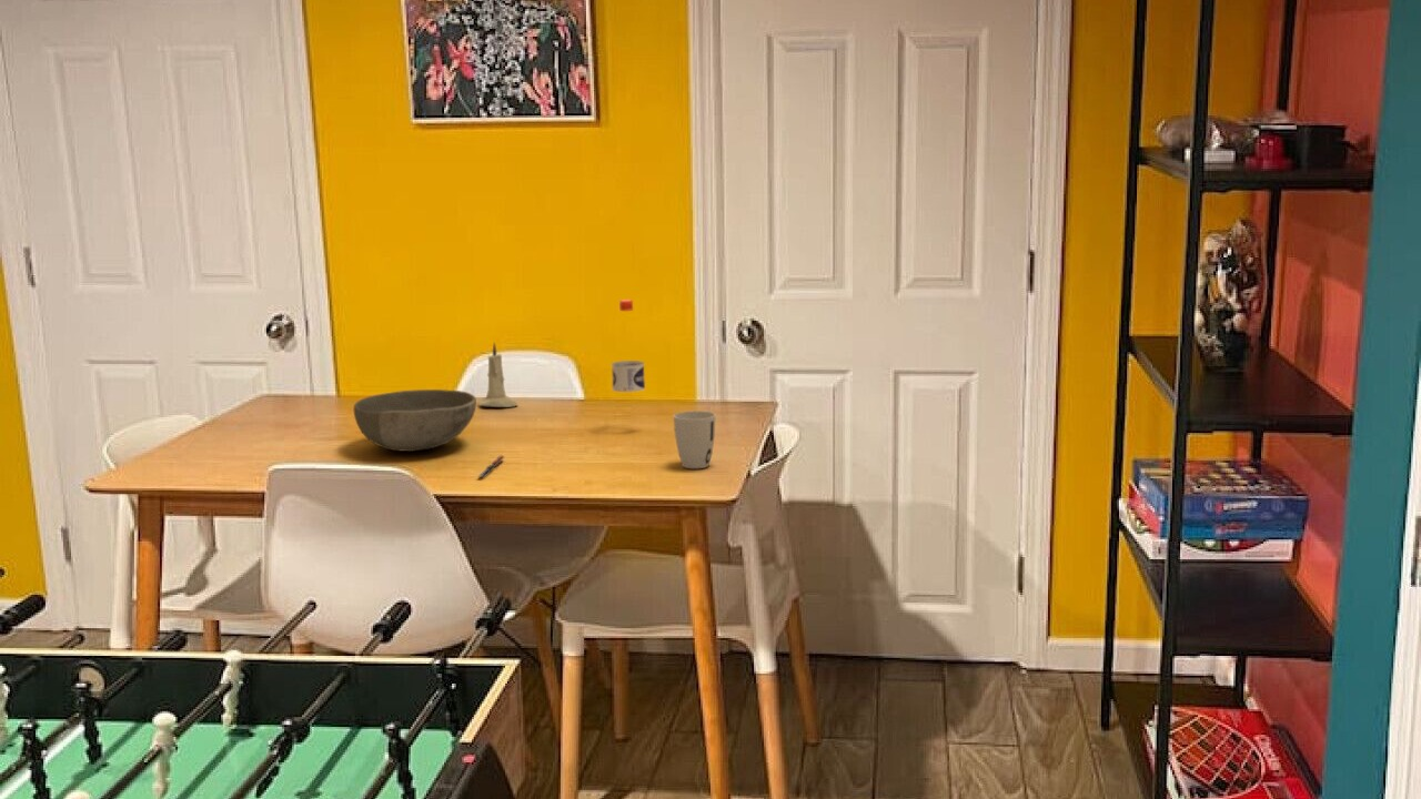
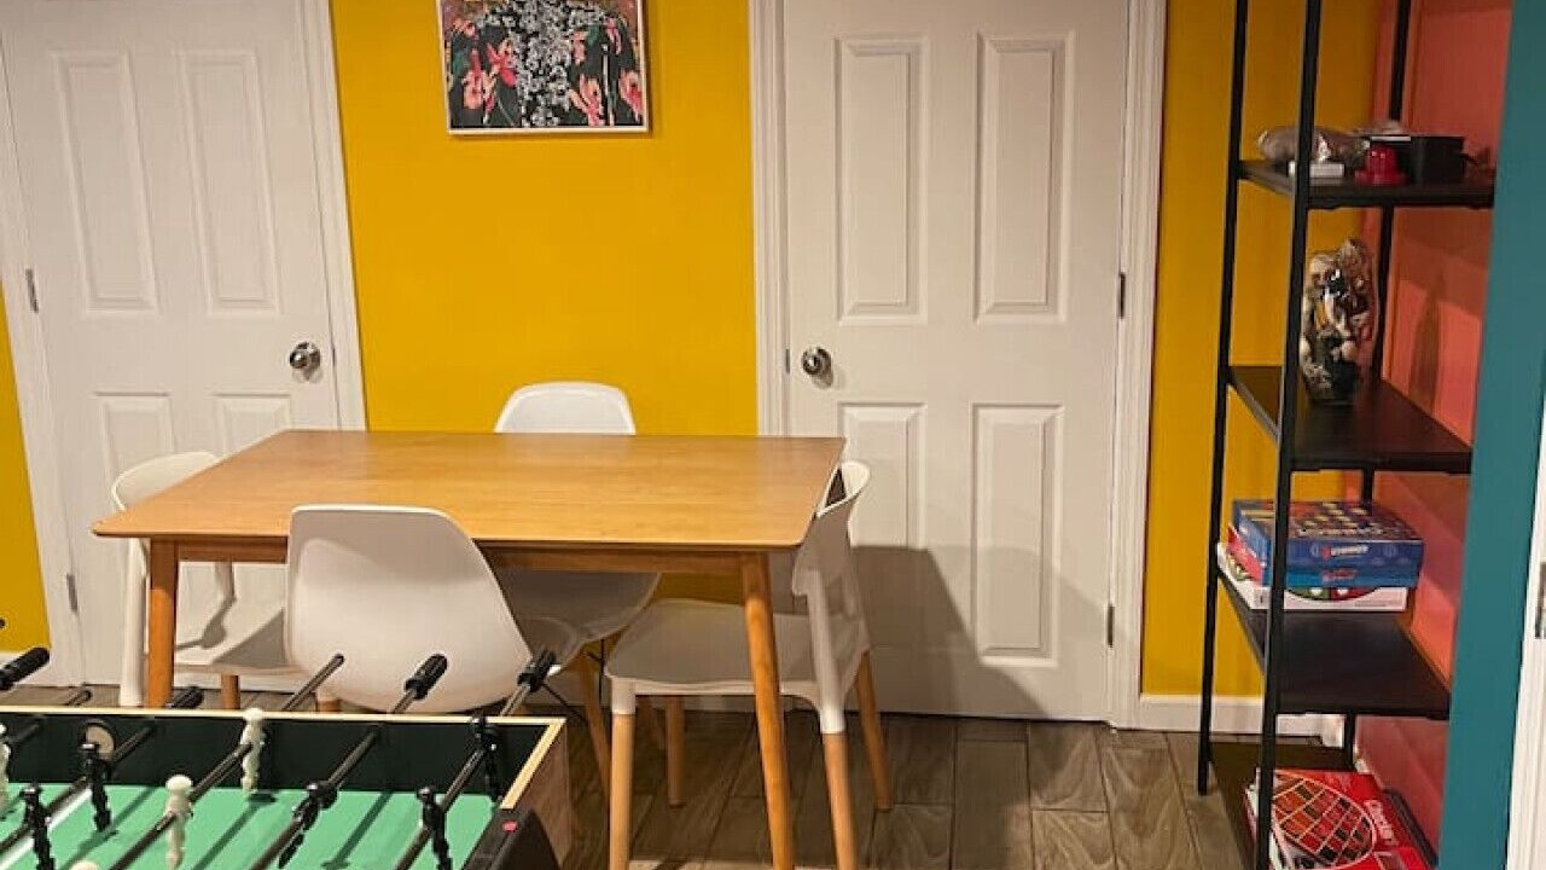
- pen (491, 465)
- water bottle (627, 365)
- bowl (416, 423)
- cup (695, 439)
- candle (497, 373)
